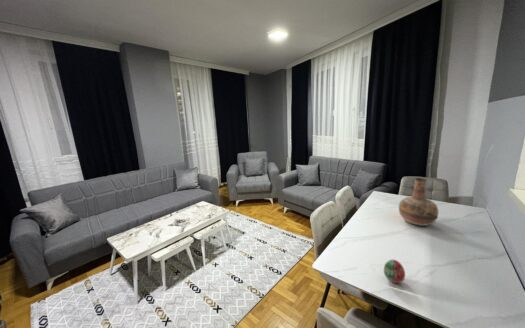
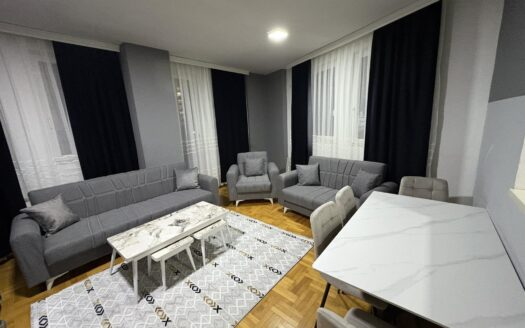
- vase (418, 200)
- decorative egg (394, 271)
